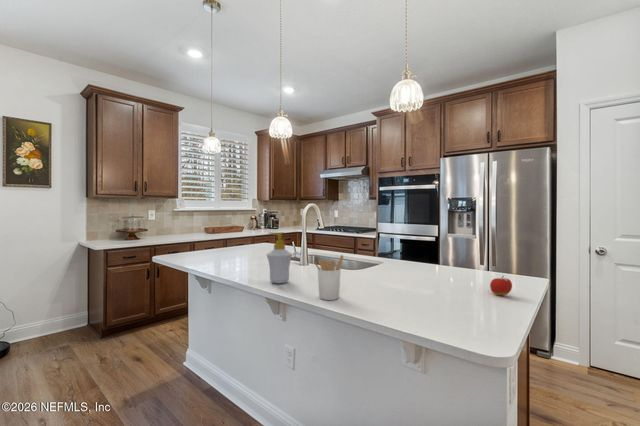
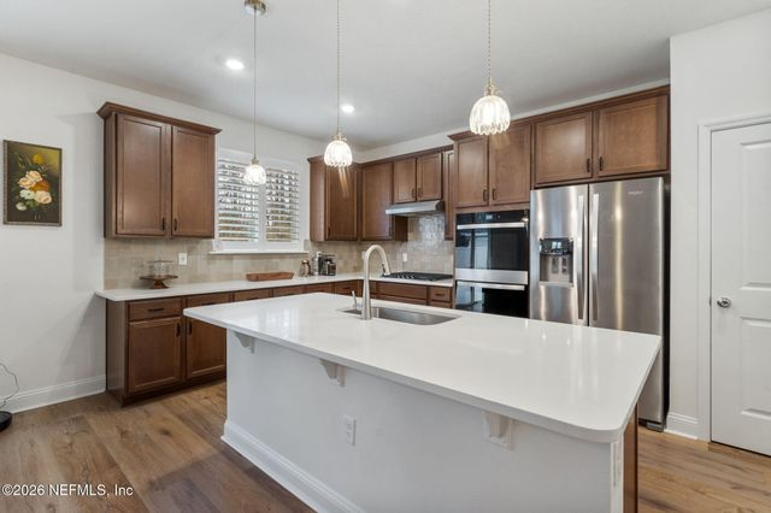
- soap bottle (279, 256)
- utensil holder (328, 277)
- fruit (500, 285)
